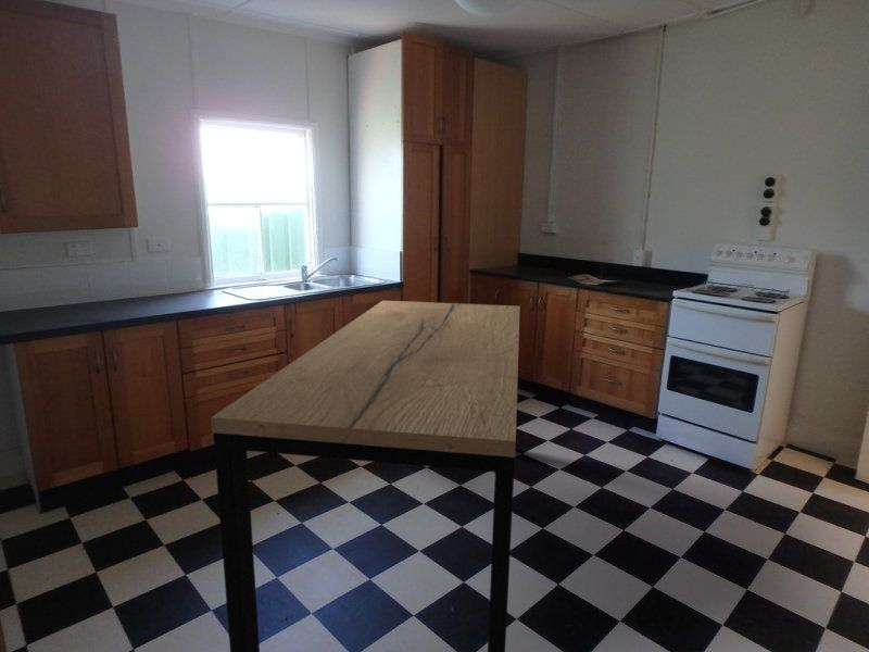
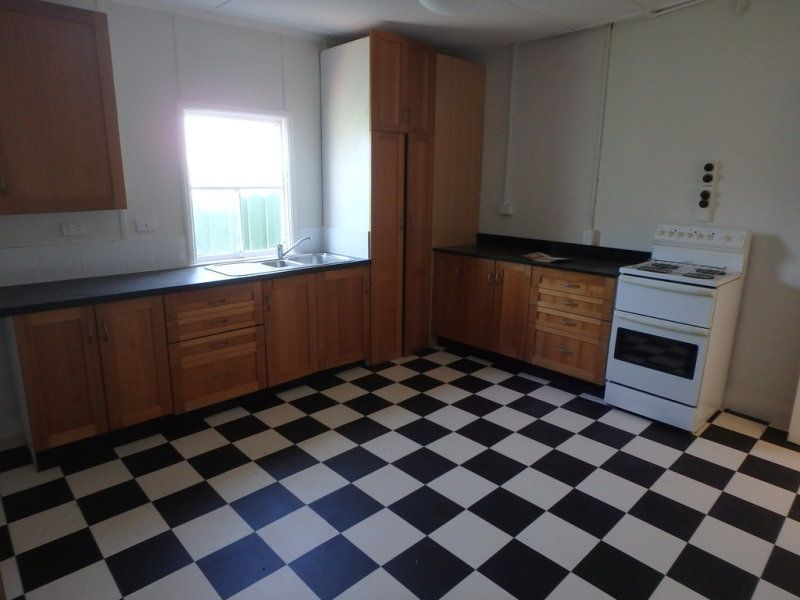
- dining table (420, 440)
